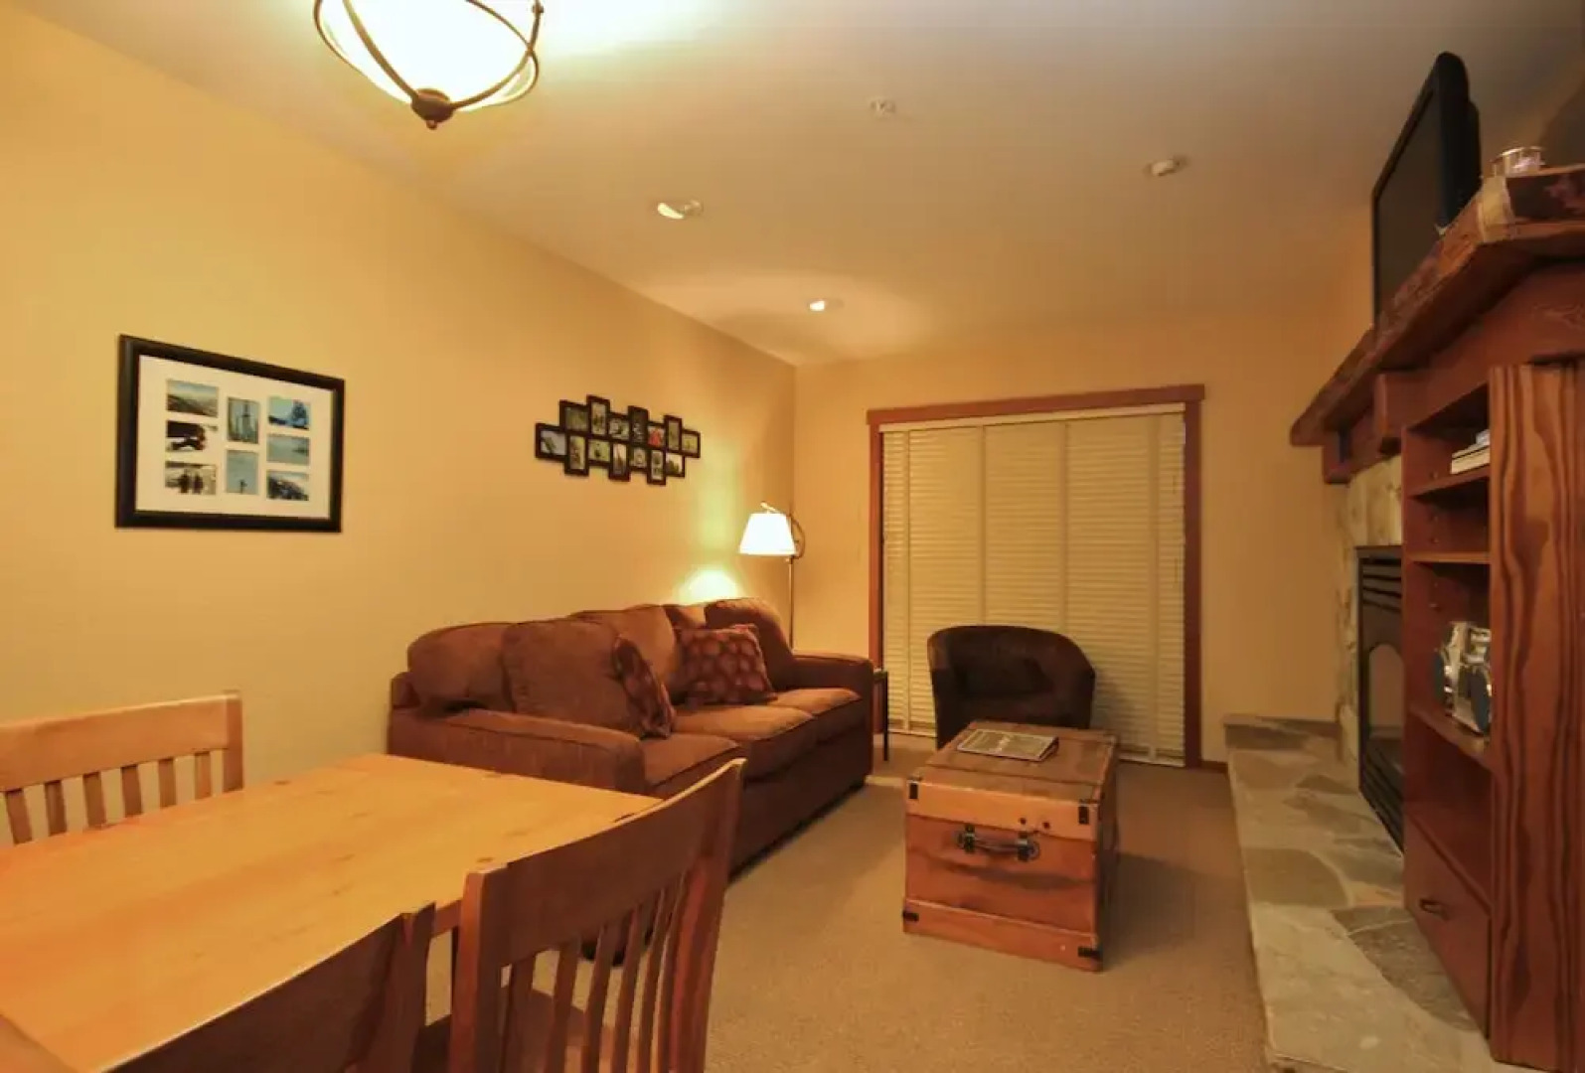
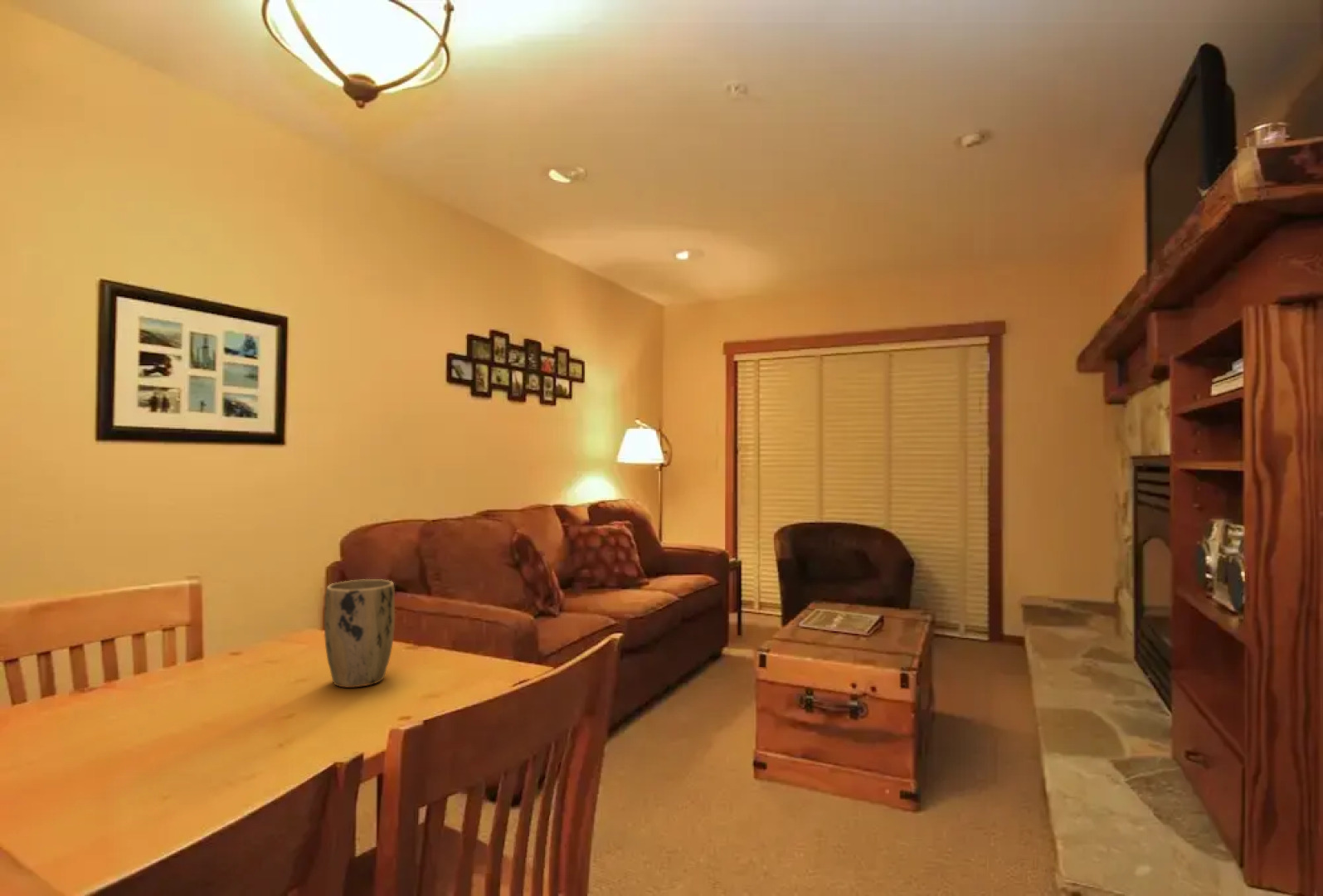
+ plant pot (360, 632)
